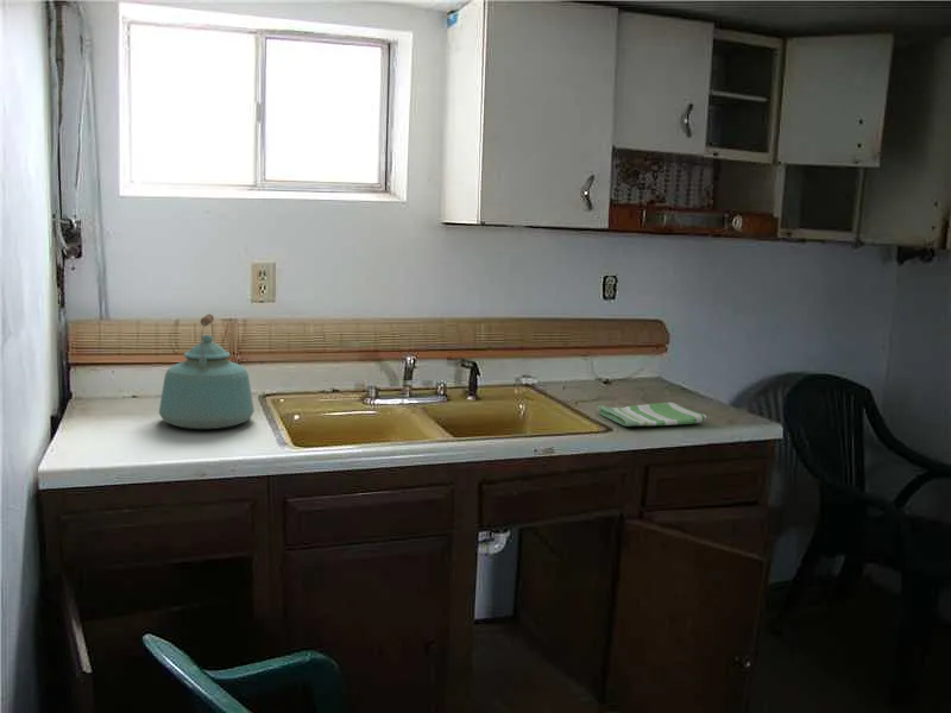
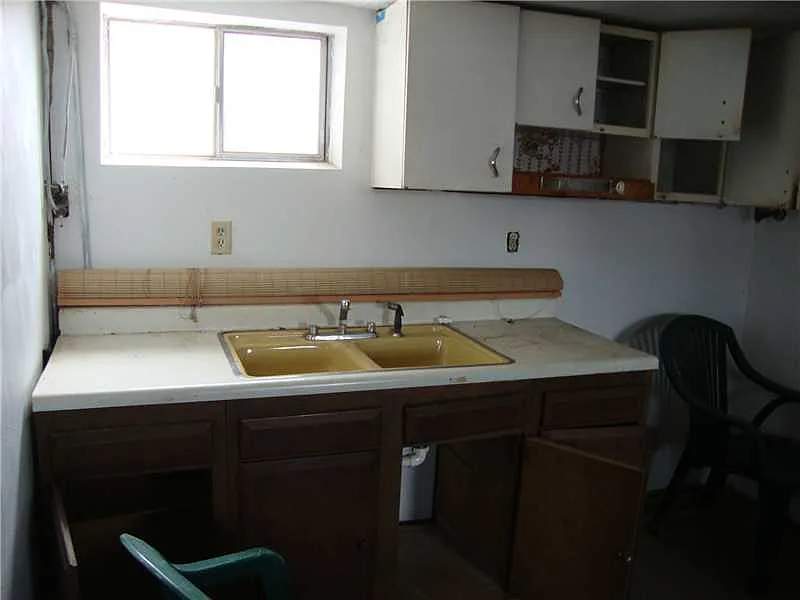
- kettle (208, 367)
- dish towel (650, 414)
